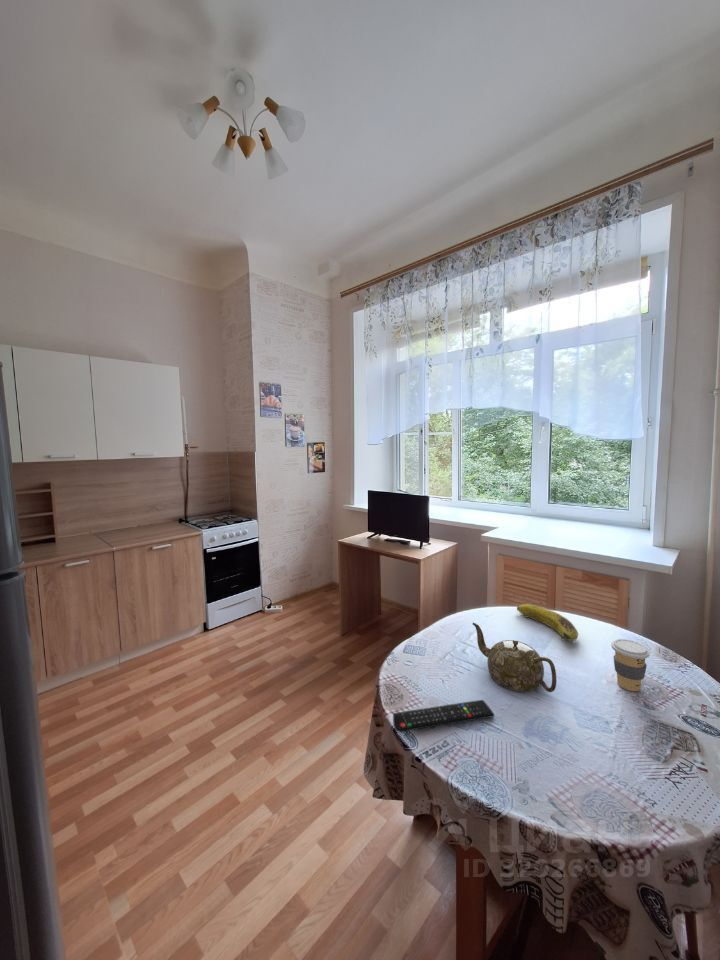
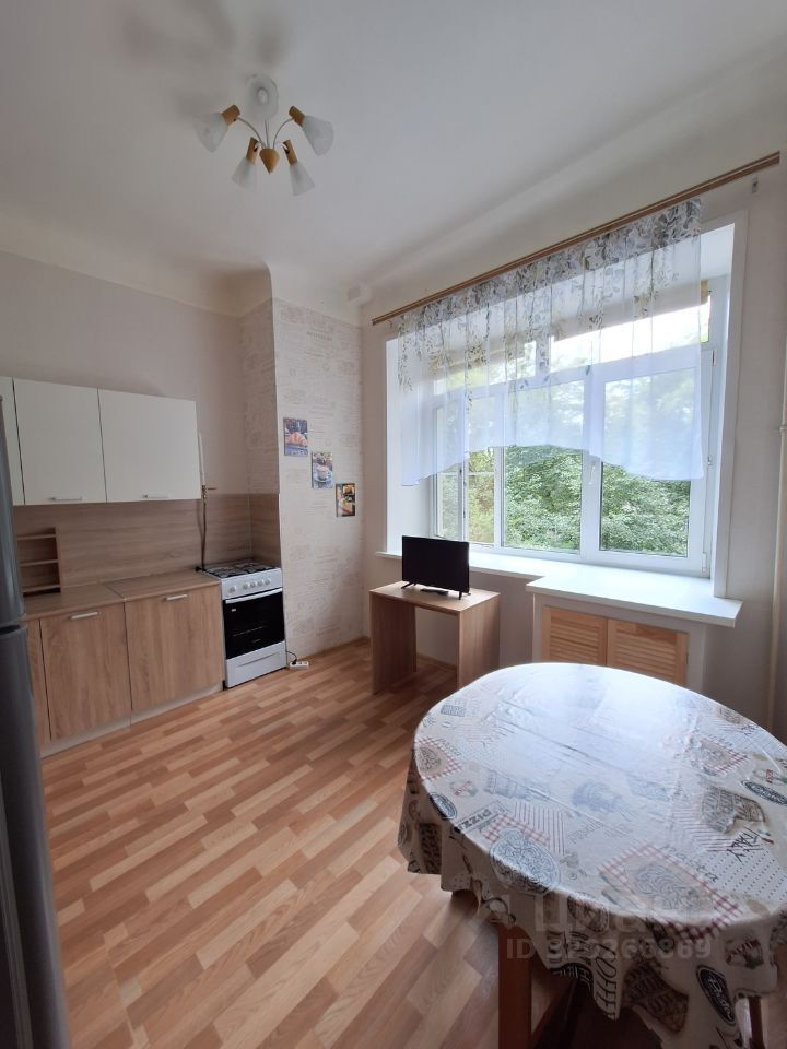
- fruit (542, 621)
- coffee cup (629, 665)
- remote control (442, 716)
- teapot (510, 656)
